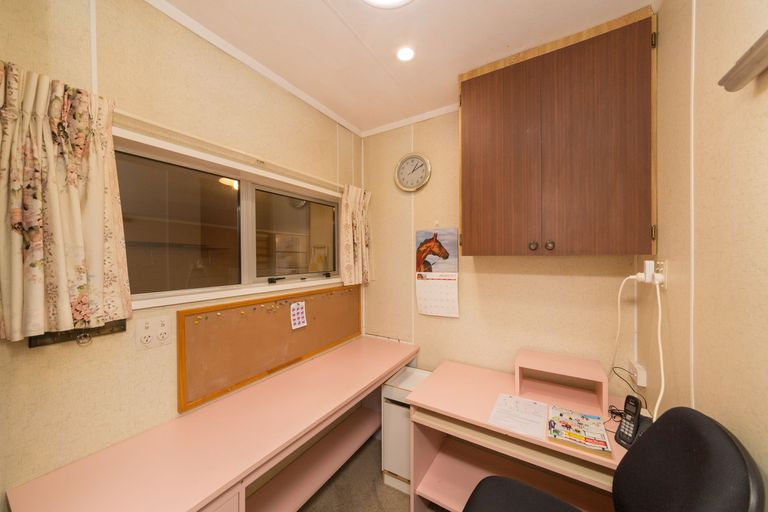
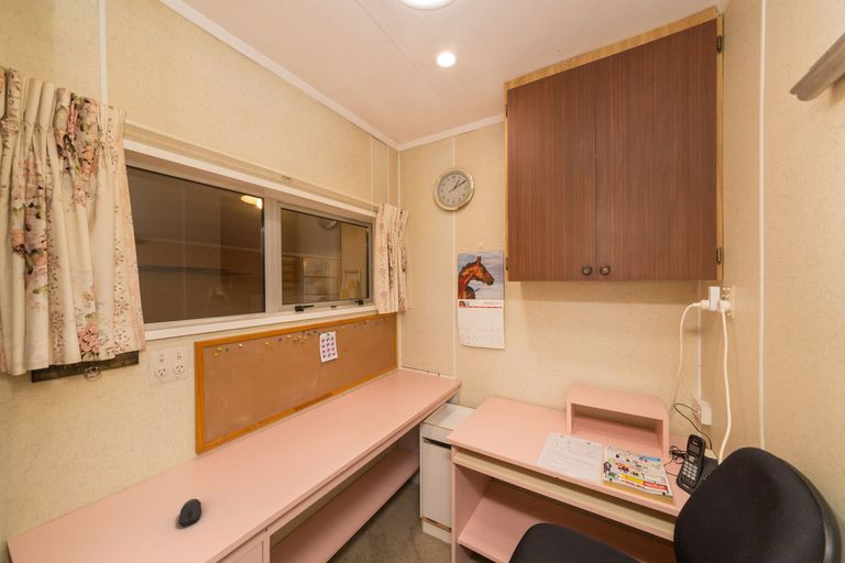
+ computer mouse (190, 509)
